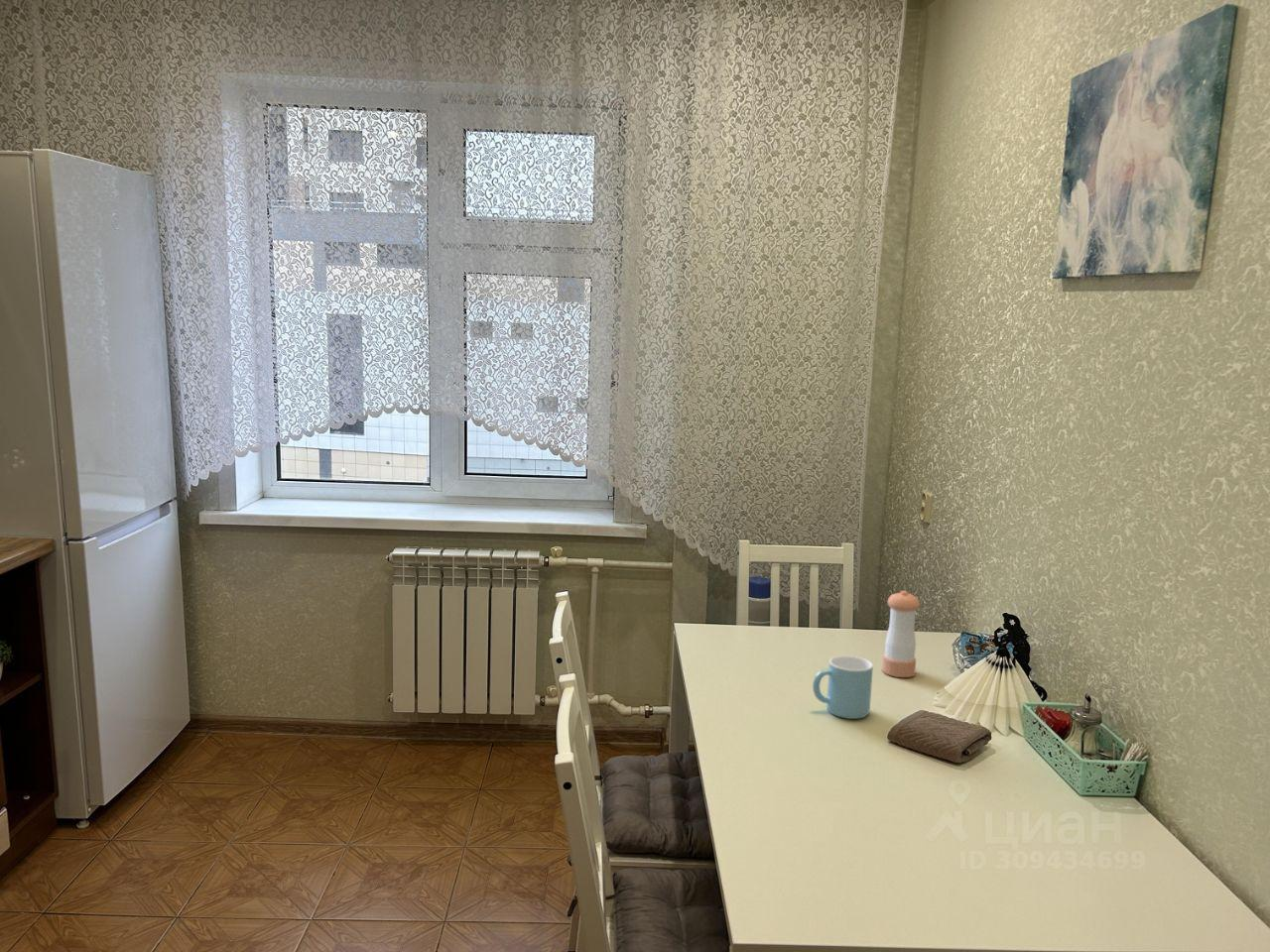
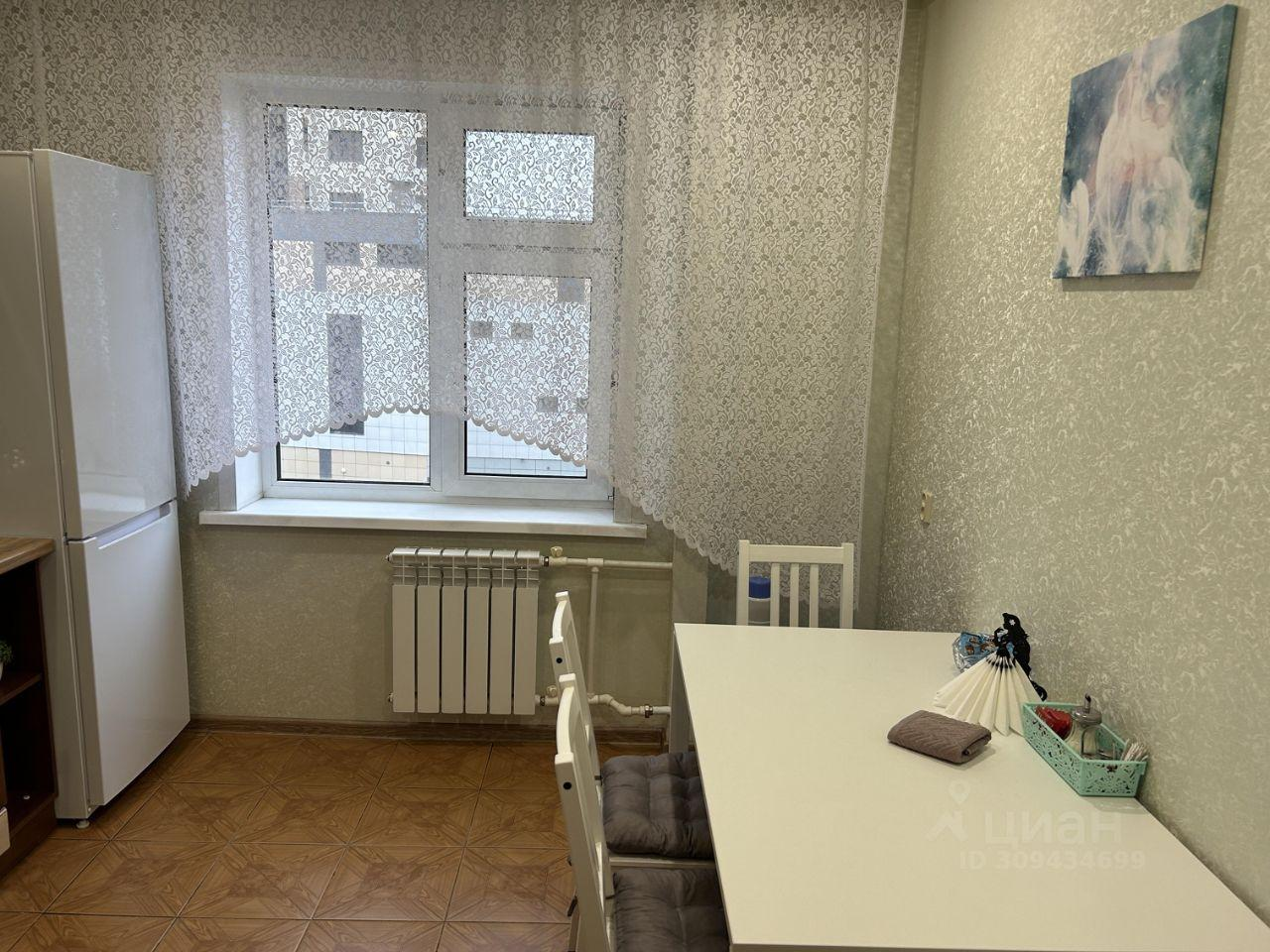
- mug (841, 686)
- pepper shaker (901, 632)
